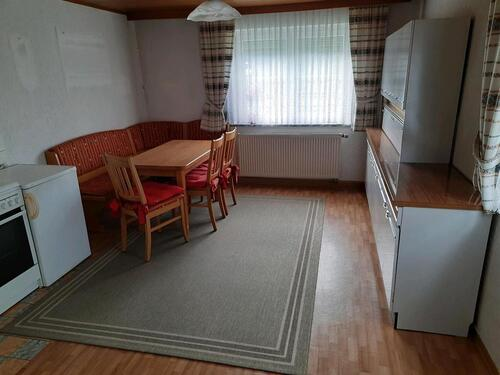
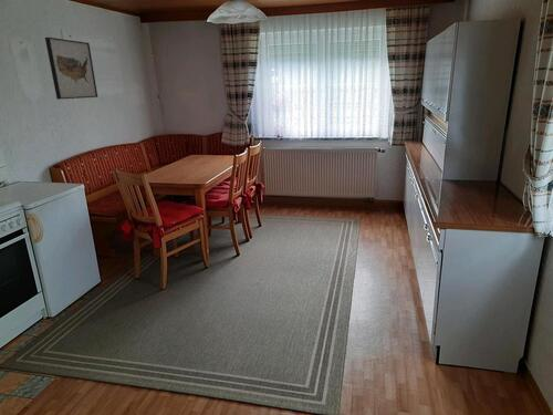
+ wall art (73, 70)
